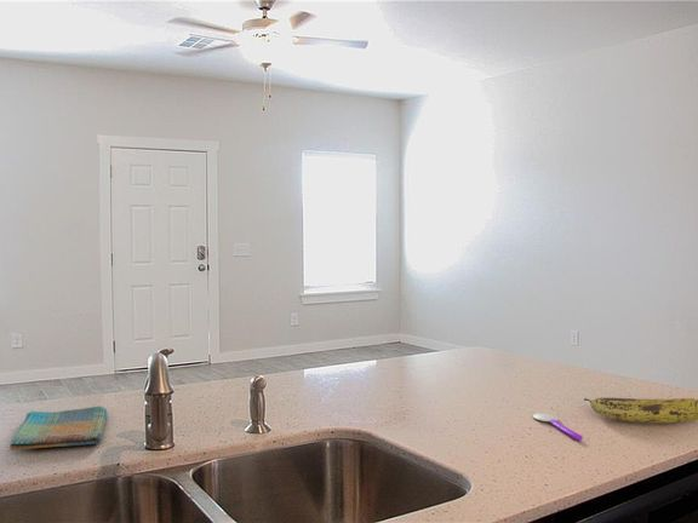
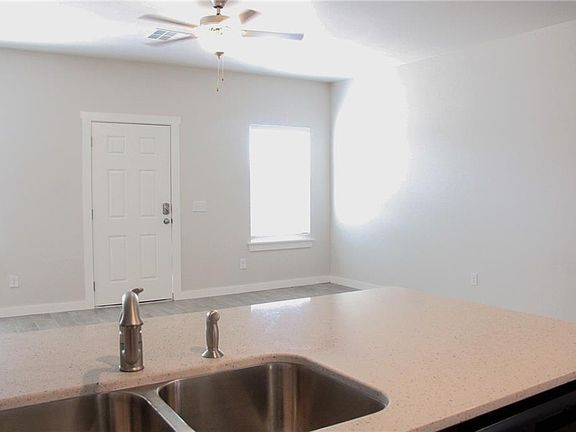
- fruit (646, 404)
- spoon (557, 424)
- dish towel (62, 426)
